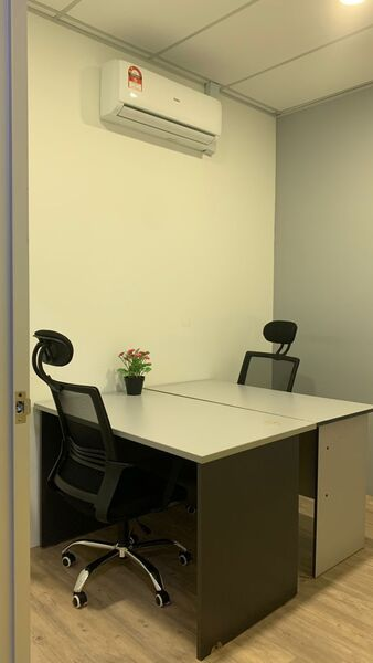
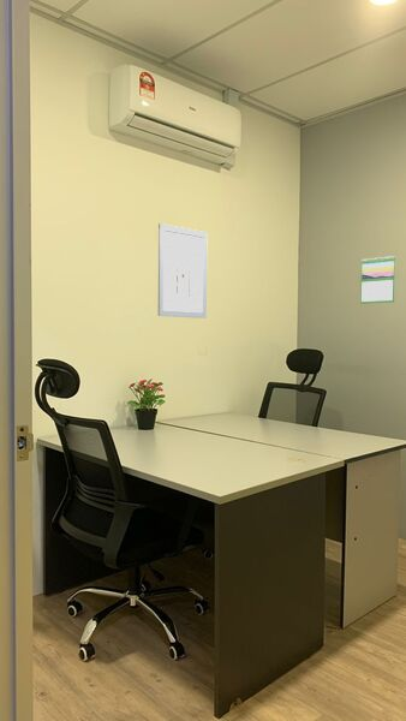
+ wall art (183, 272)
+ calendar (377, 280)
